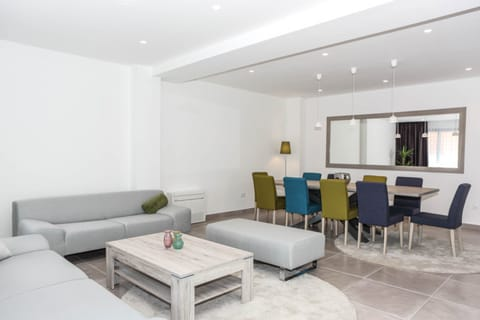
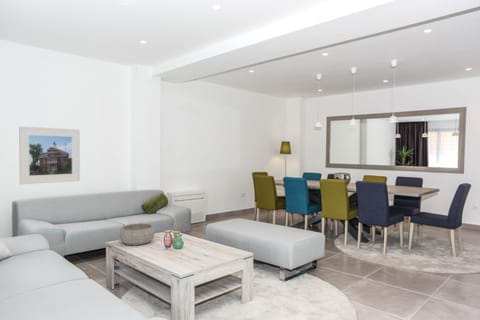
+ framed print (51, 155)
+ decorative bowl (137, 234)
